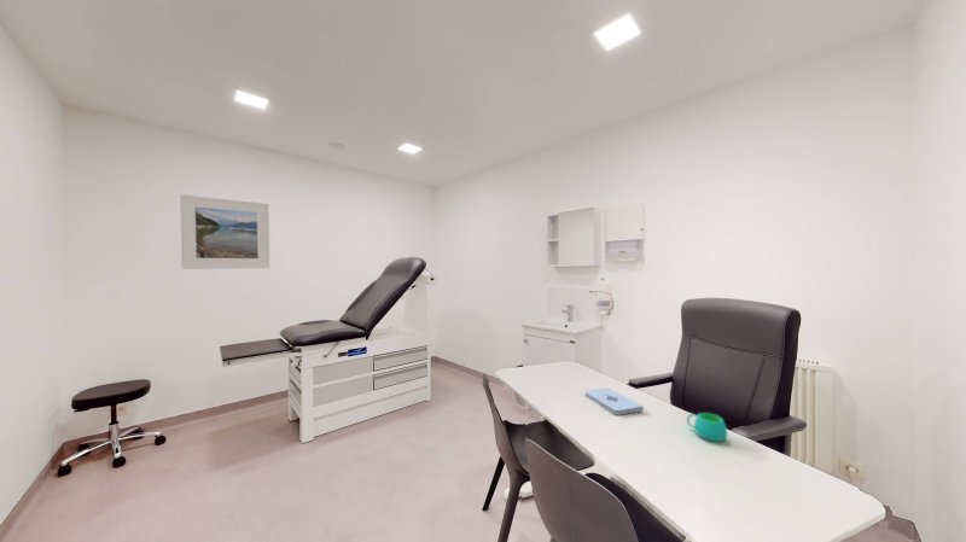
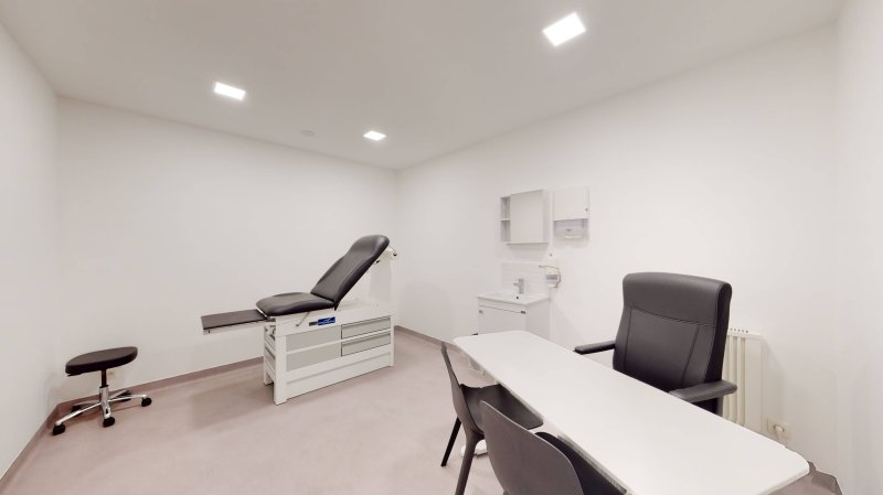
- mug (705, 425)
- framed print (227, 234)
- notepad (611, 400)
